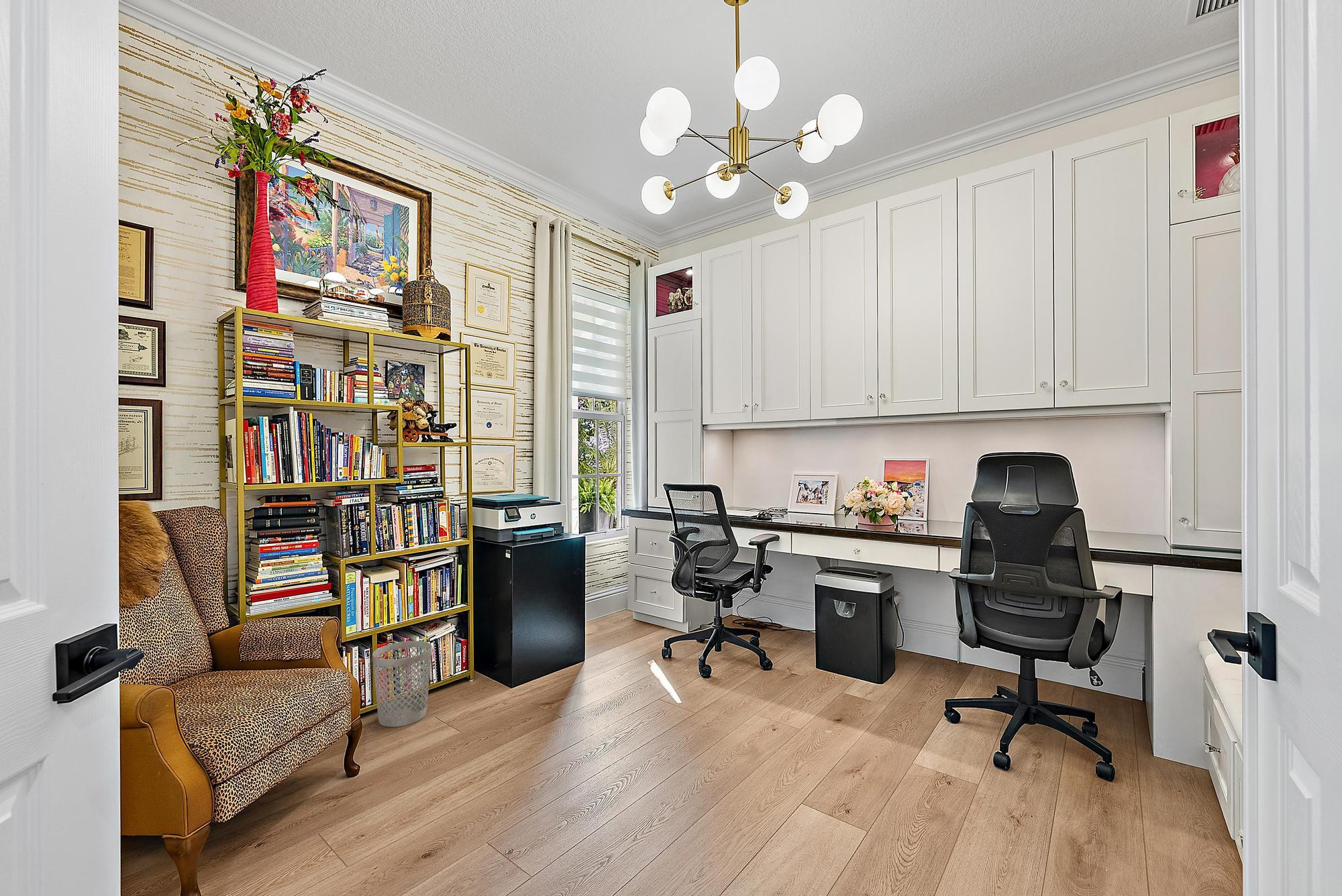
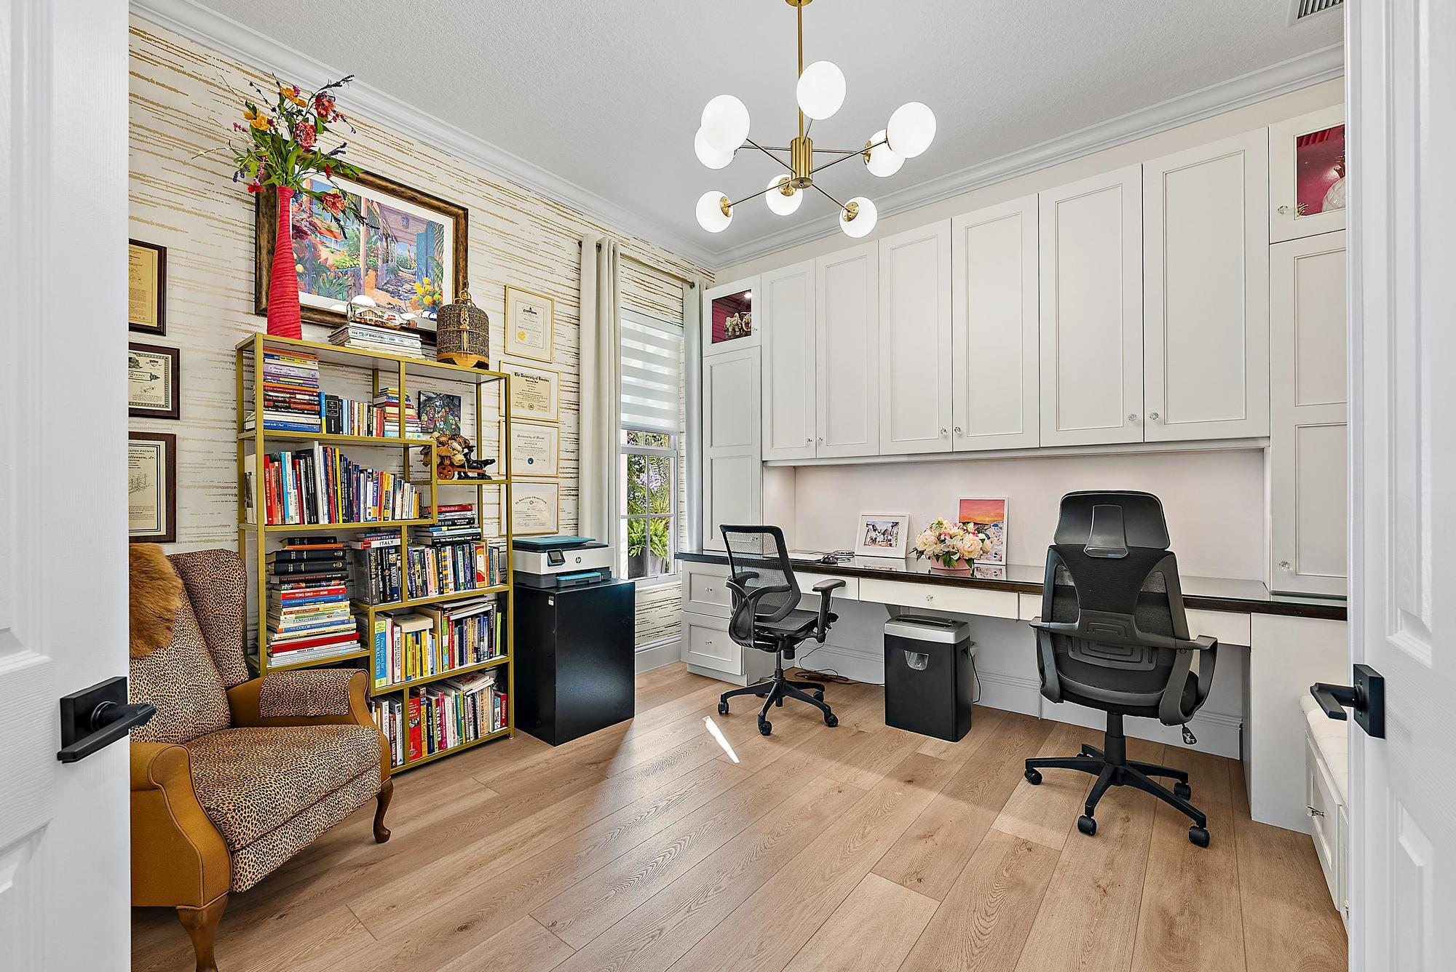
- wastebasket (403, 683)
